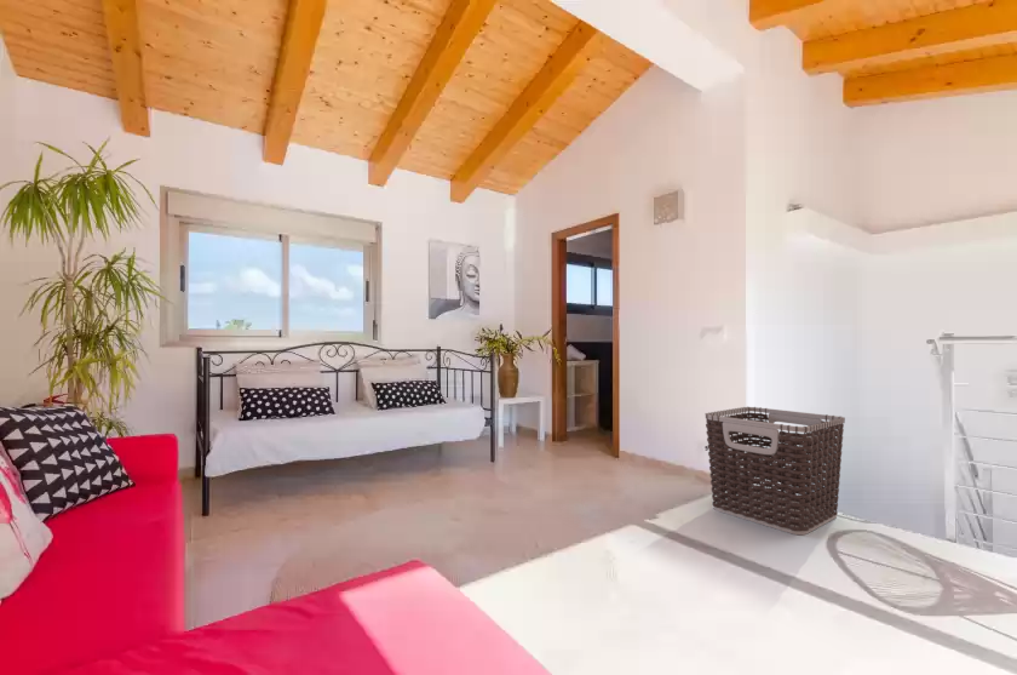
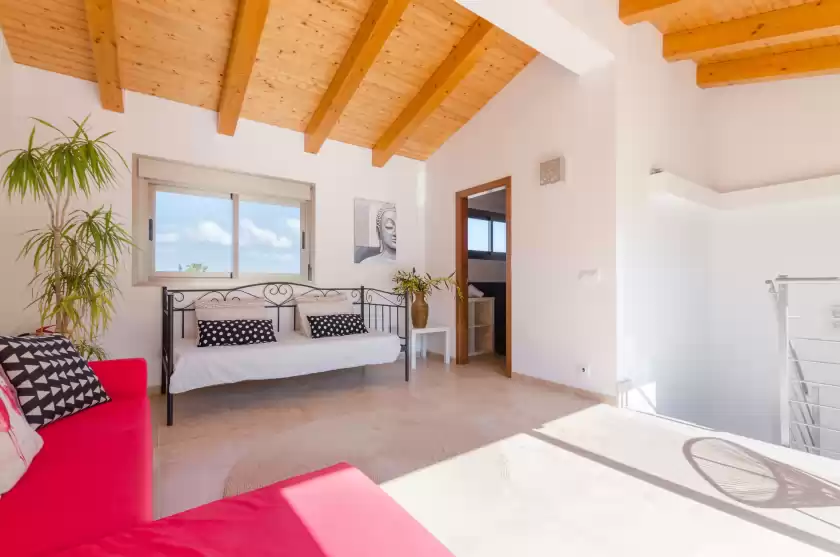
- clothes hamper (772, 463)
